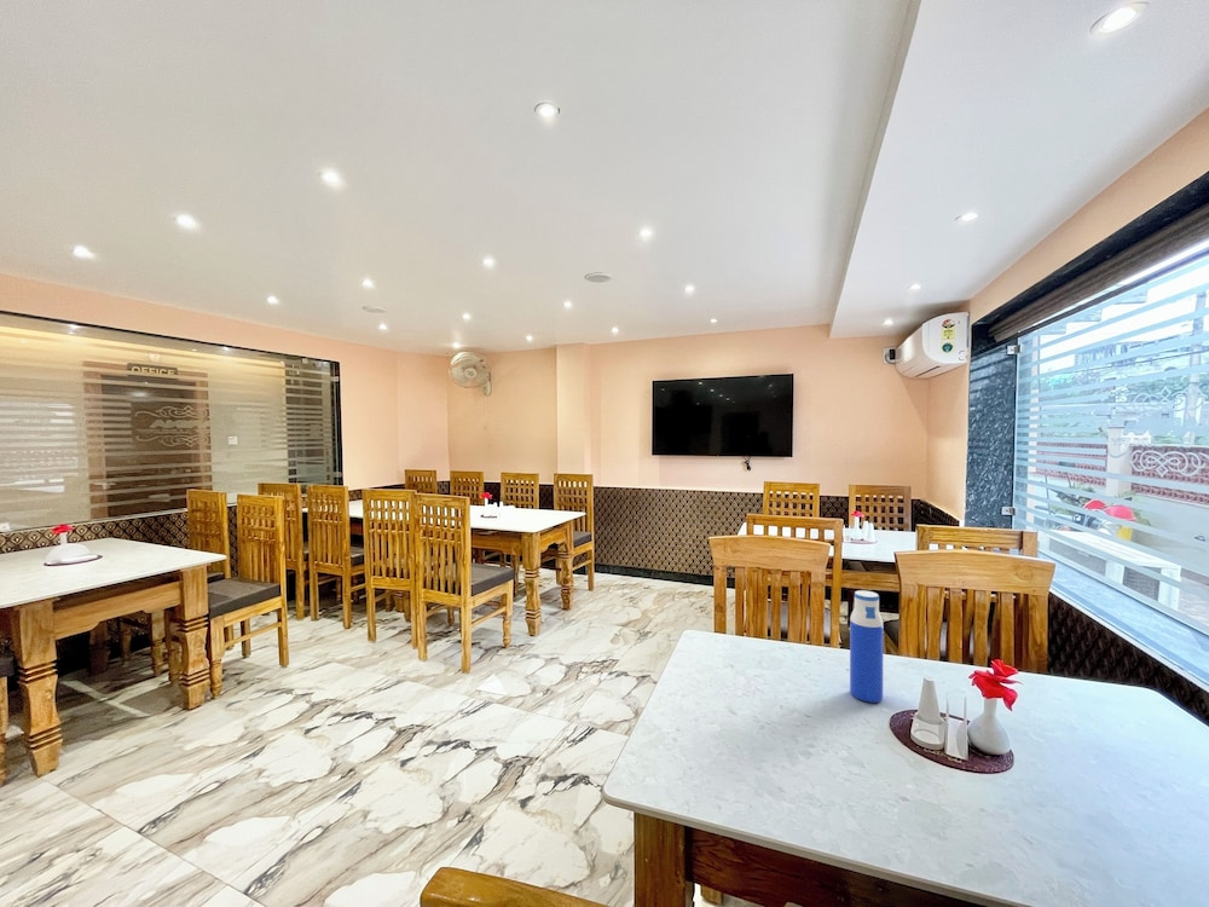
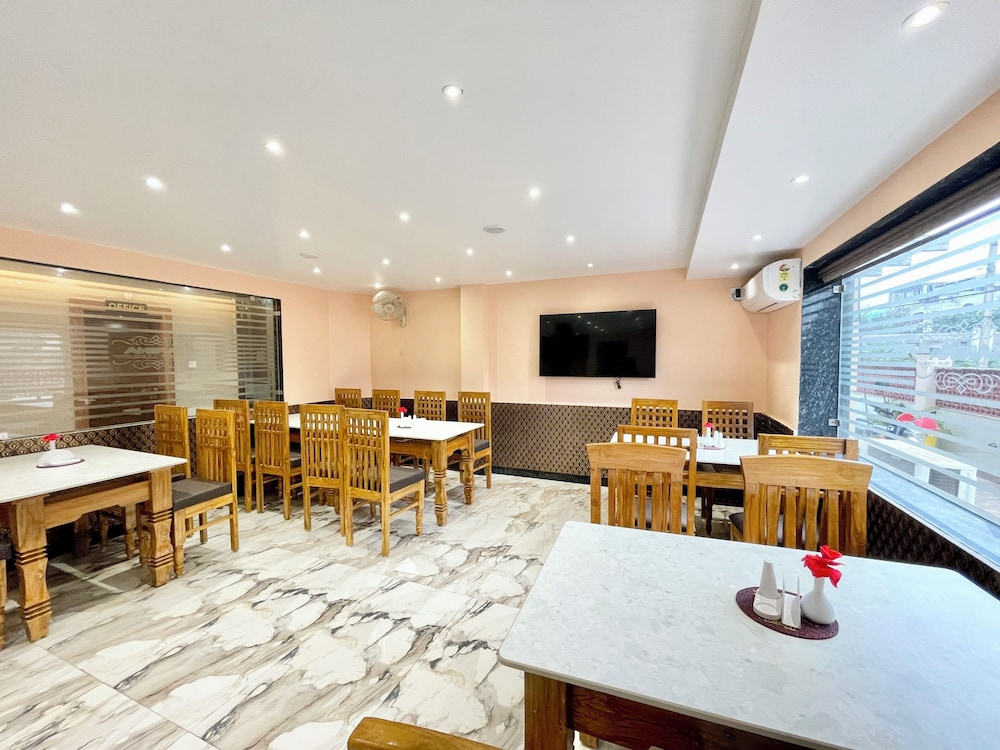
- water bottle (866, 645)
